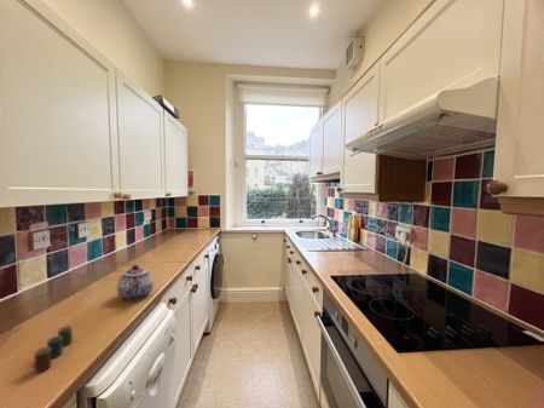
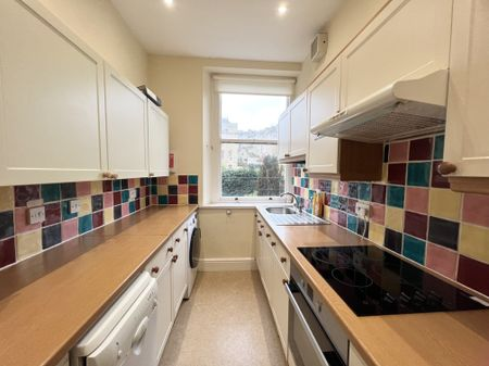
- cup (56, 340)
- teapot (135, 280)
